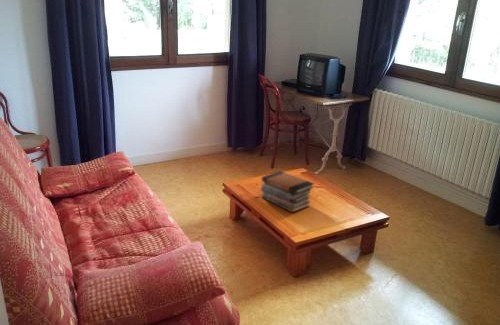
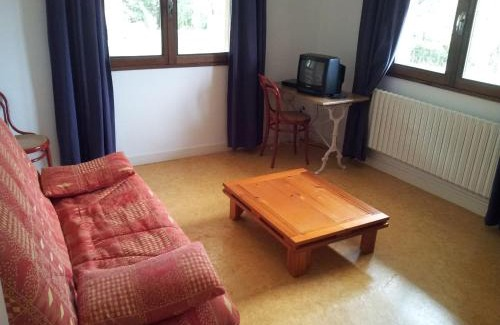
- book stack (286, 190)
